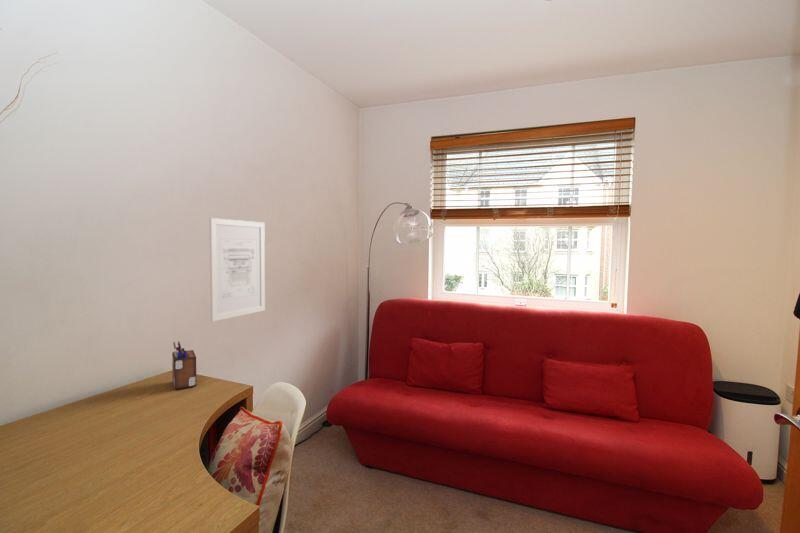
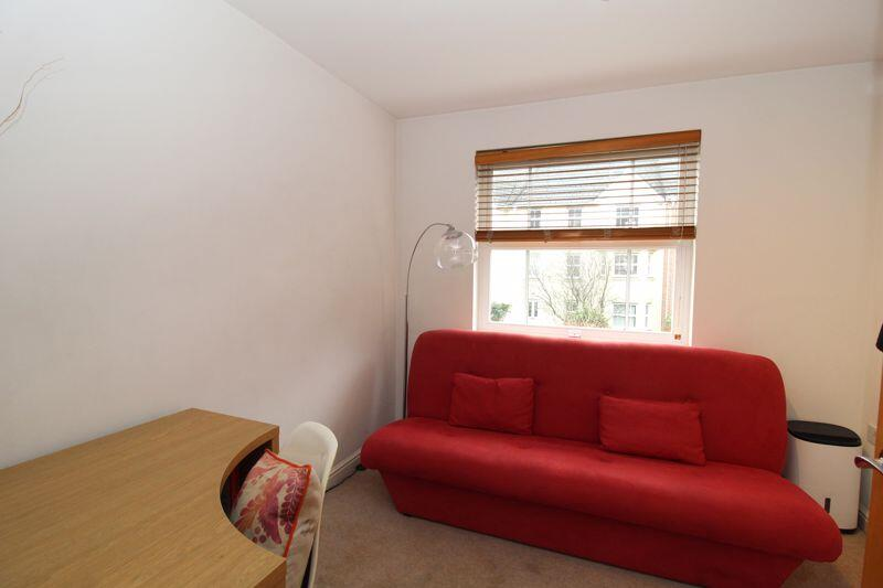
- desk organizer (184, 363)
- wall art (239, 268)
